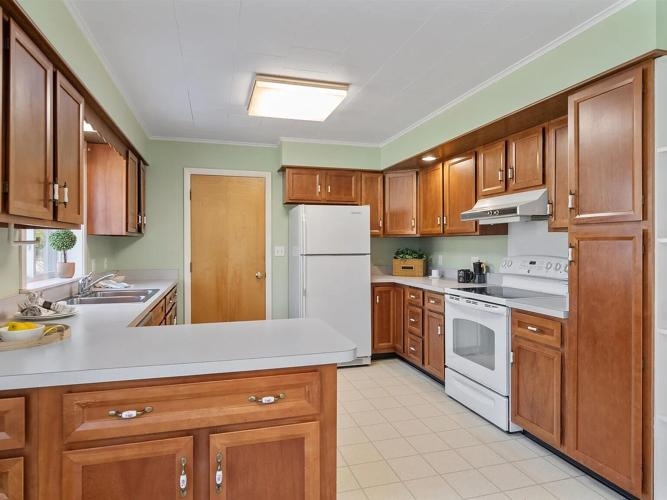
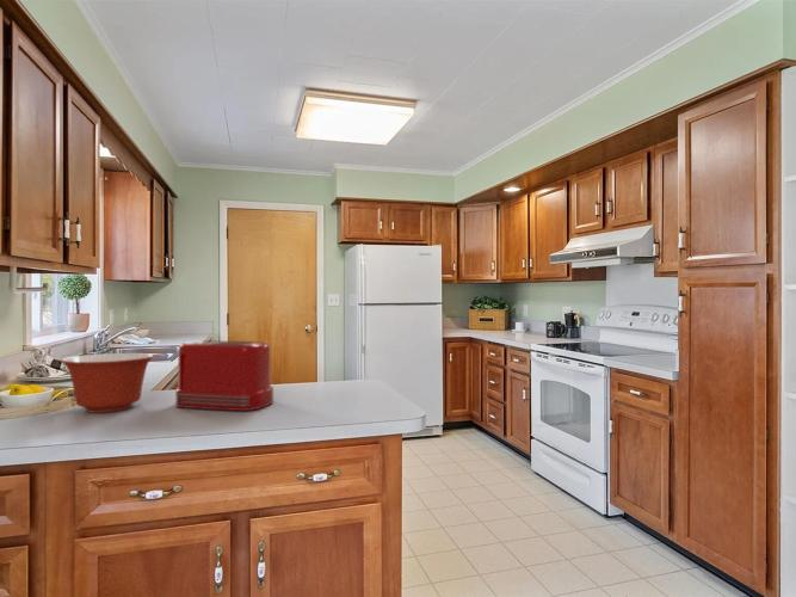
+ mixing bowl (109, 382)
+ toaster (224, 373)
